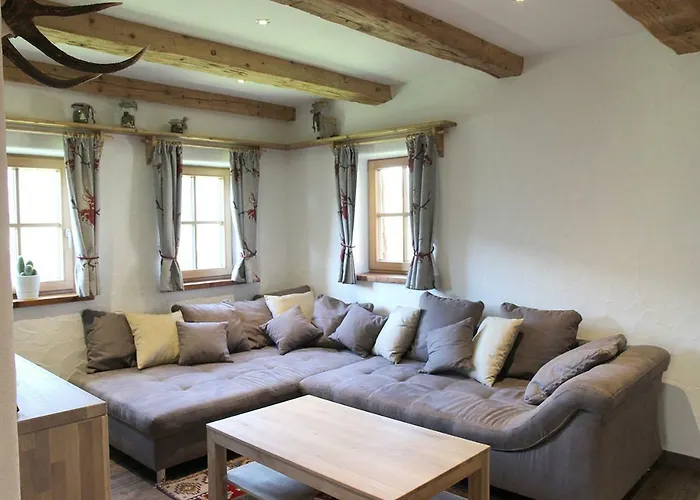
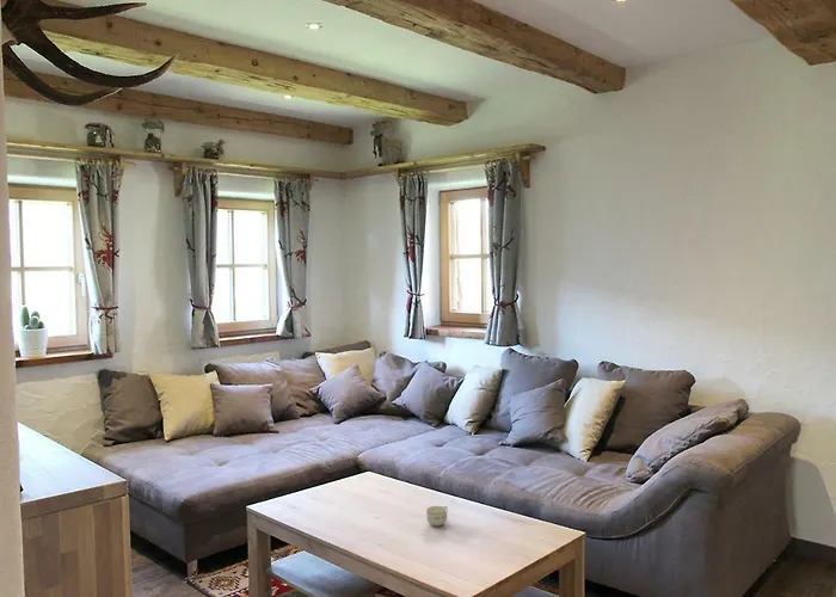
+ cup (438, 515)
